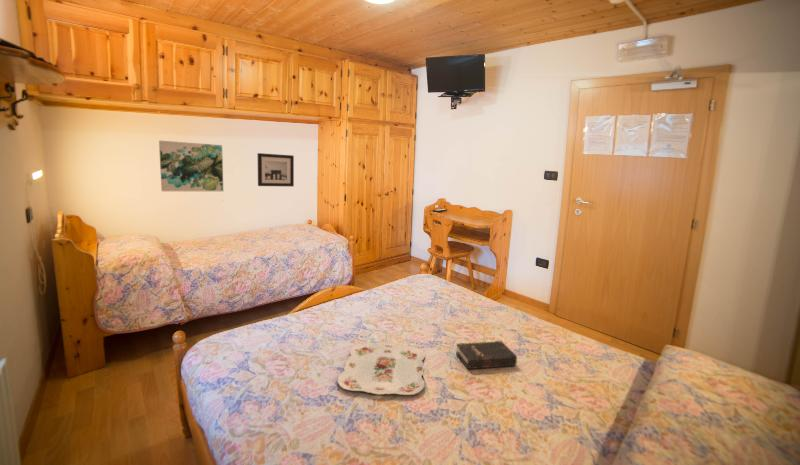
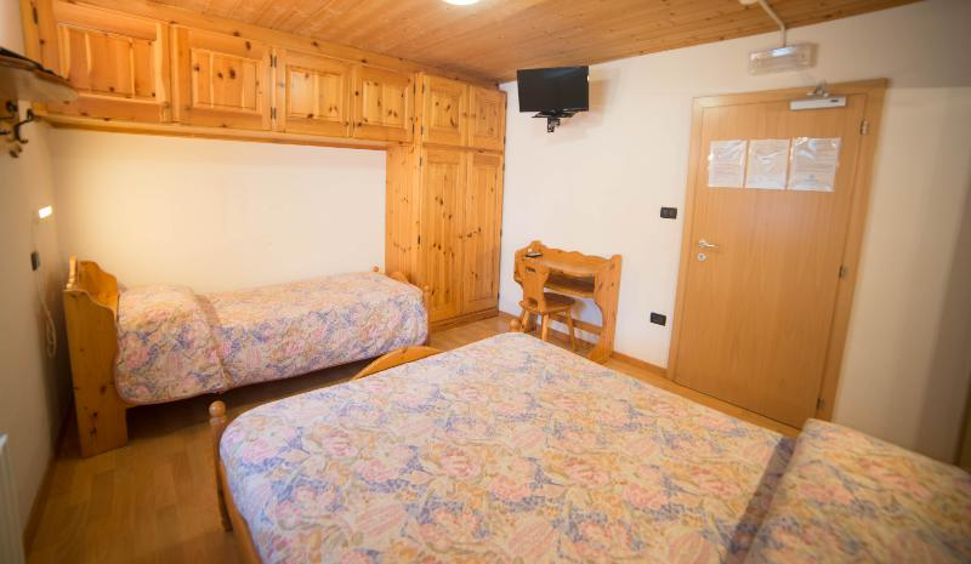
- wall art (276, 170)
- serving tray (384, 367)
- hardback book (485, 354)
- wall art (192, 167)
